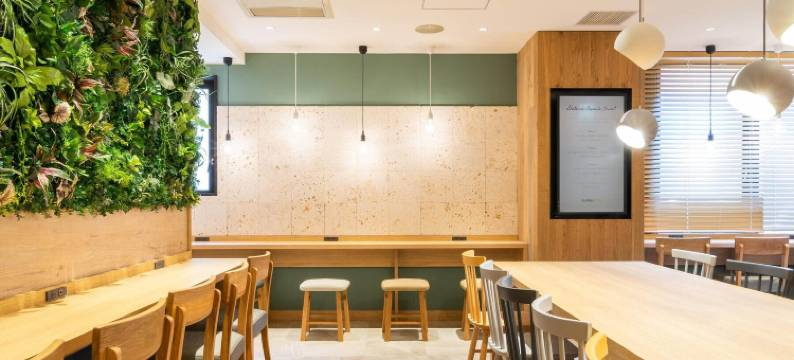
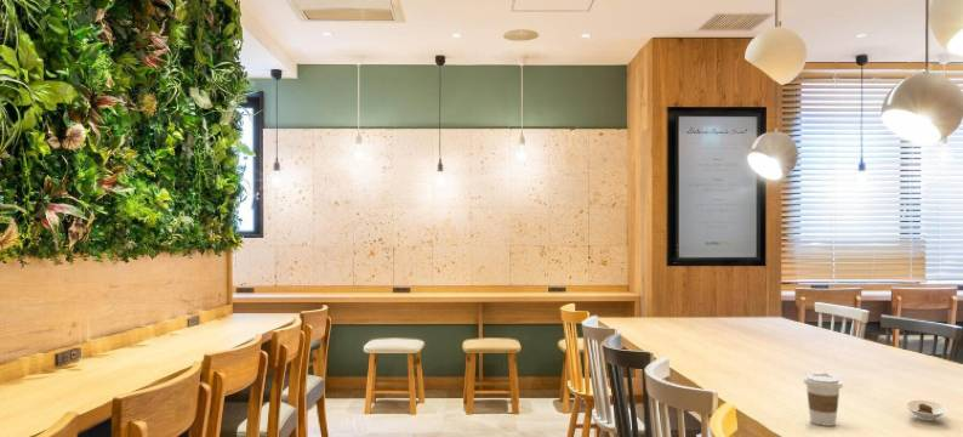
+ saucer (925, 410)
+ coffee cup (822, 398)
